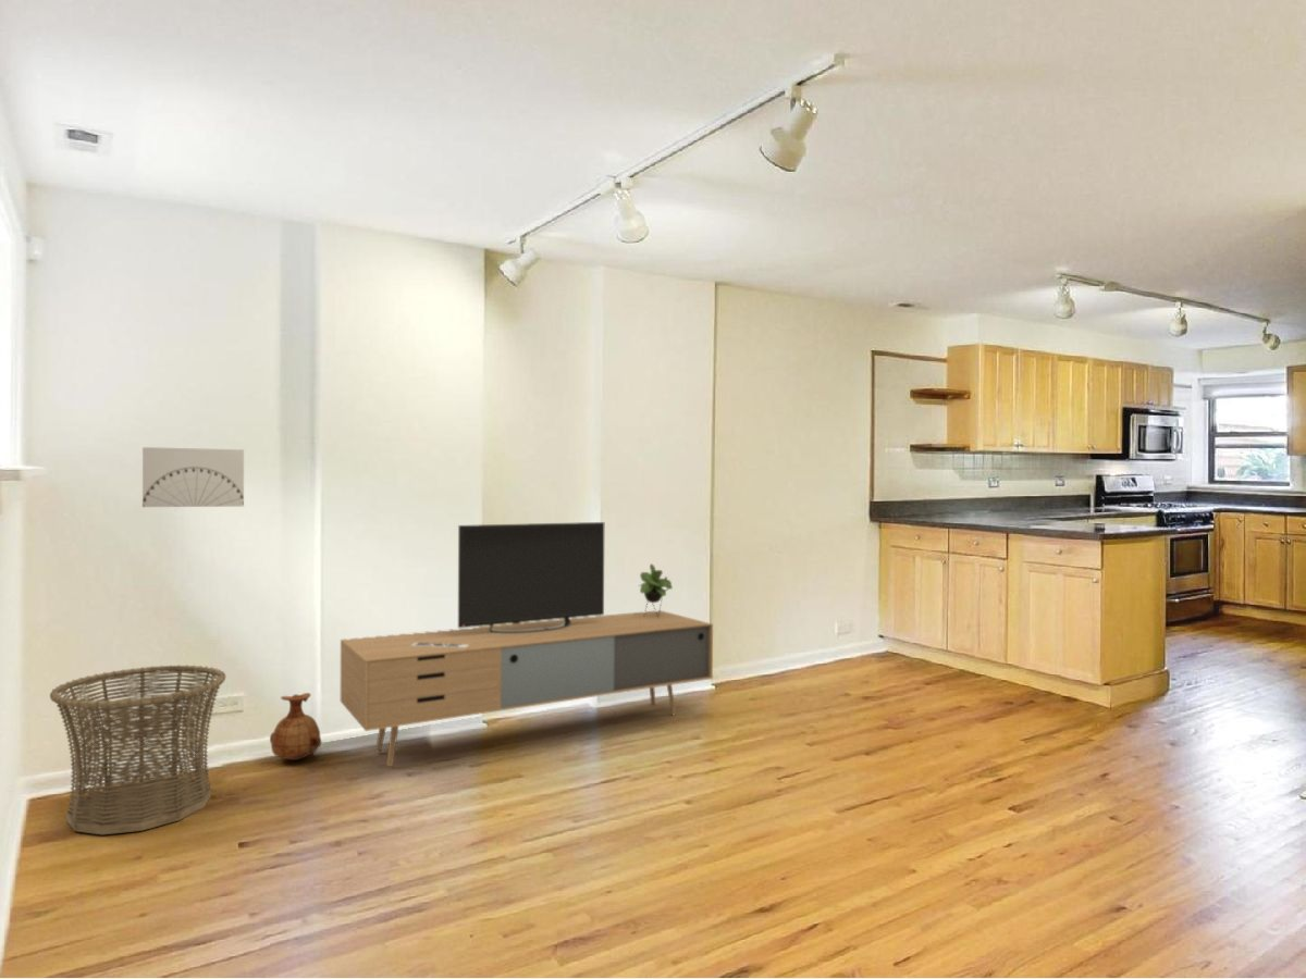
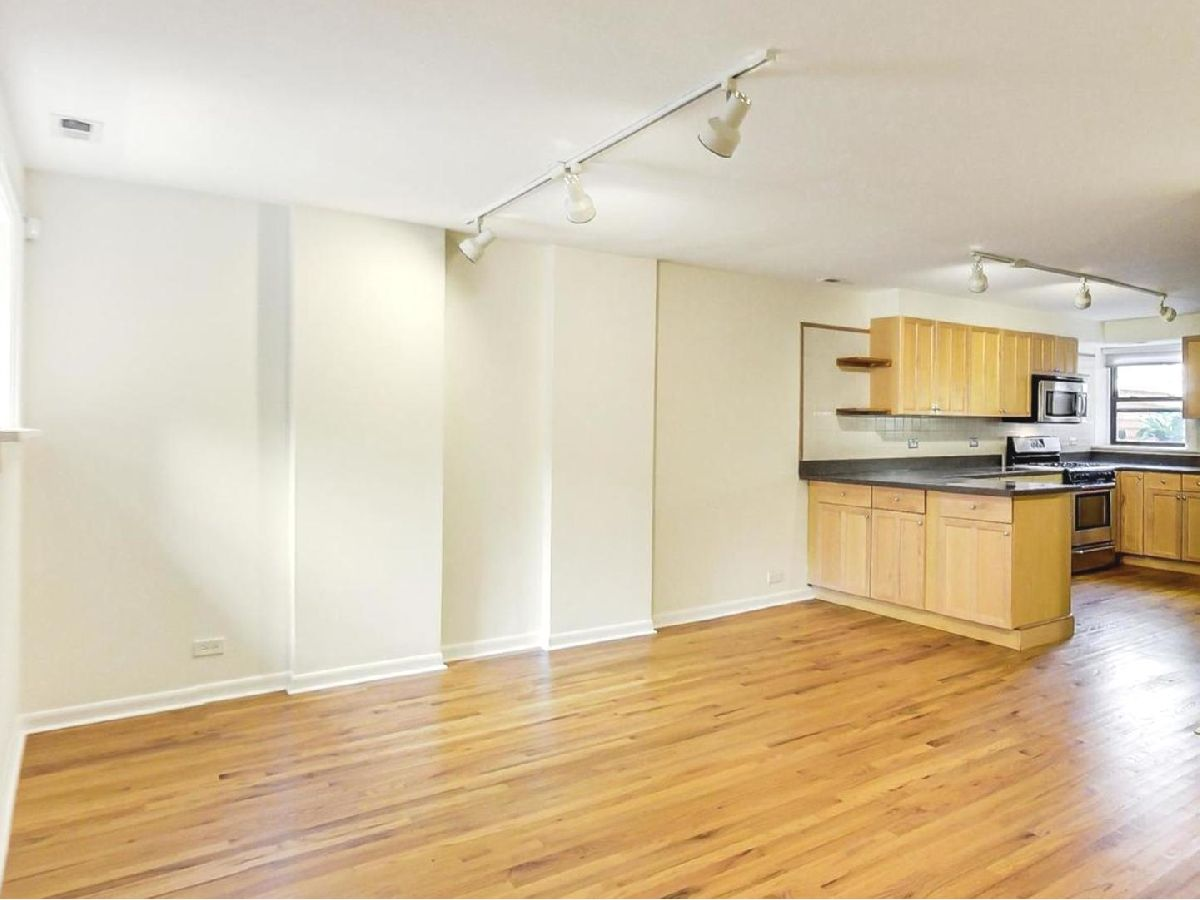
- basket (141, 744)
- media console (537, 628)
- vase (296, 727)
- wall art (194, 478)
